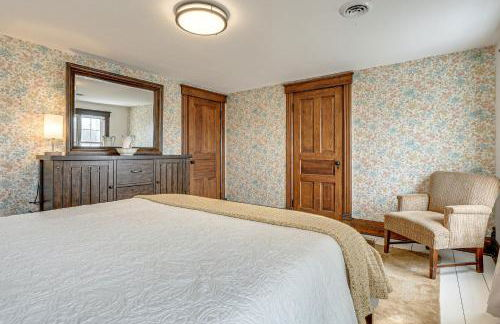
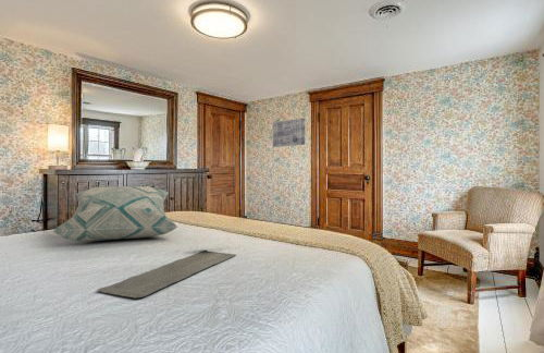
+ bath mat (180, 268)
+ decorative pillow (122, 210)
+ wall art (288, 133)
